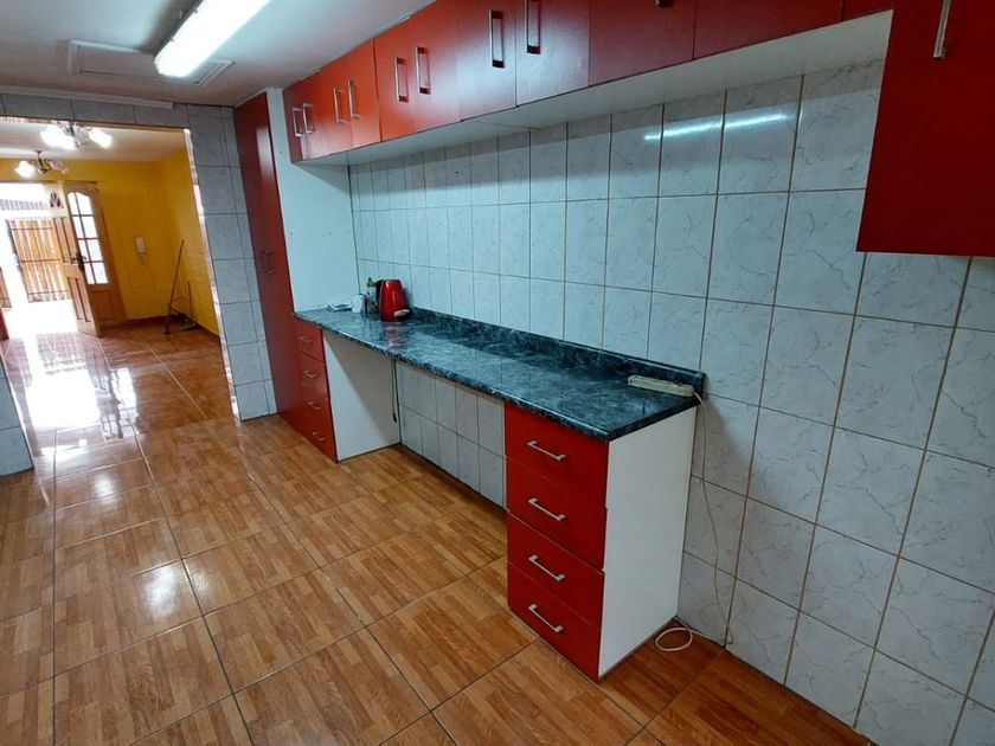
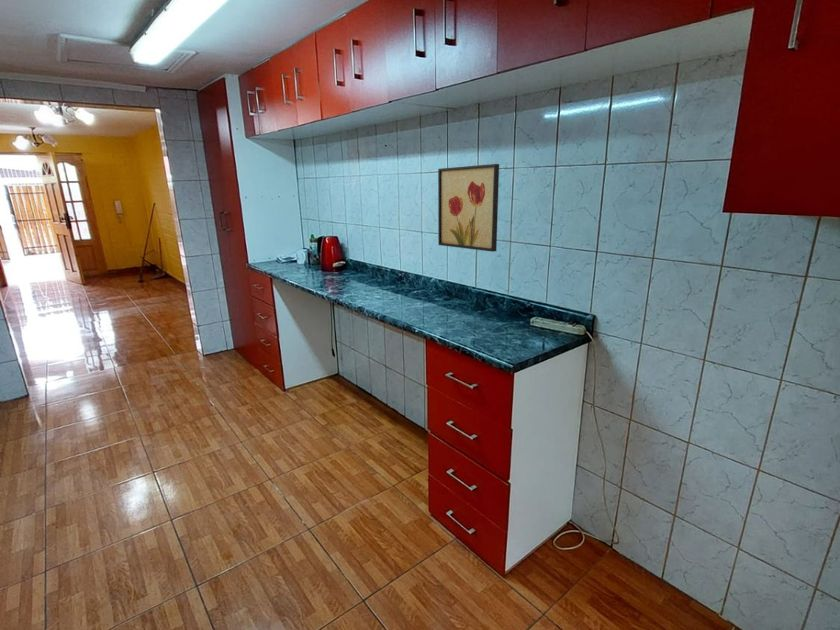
+ wall art (467, 208)
